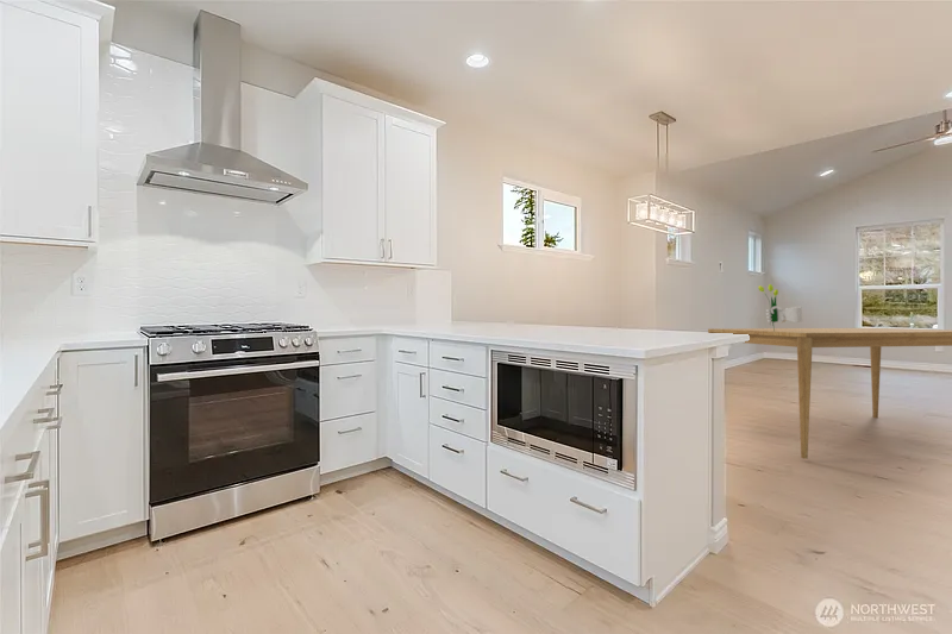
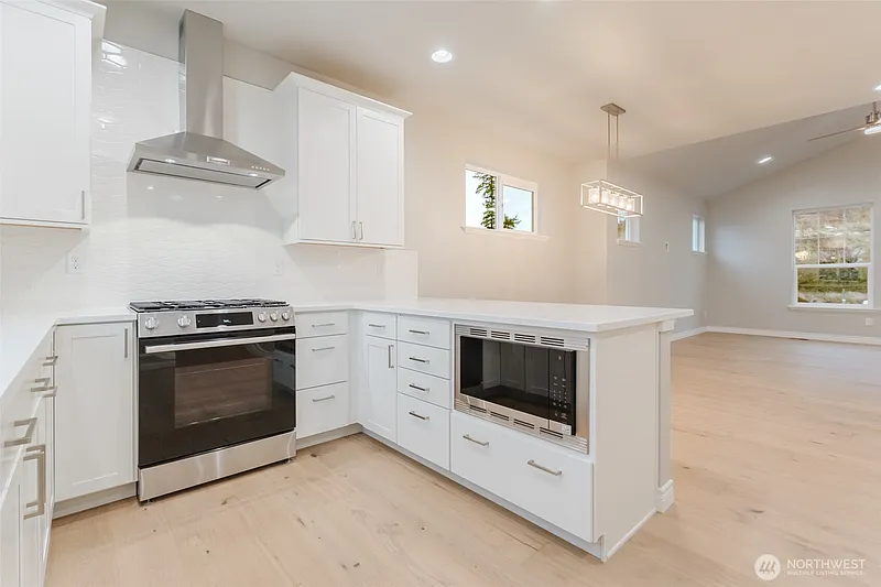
- dining table (871, 382)
- bouquet (779, 307)
